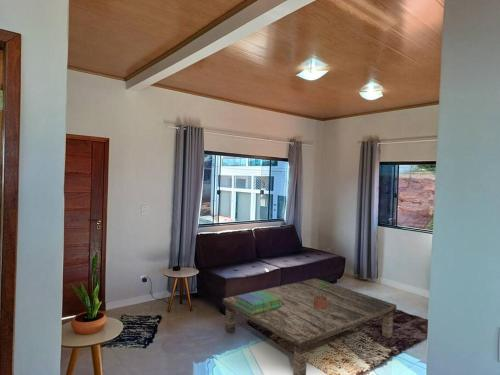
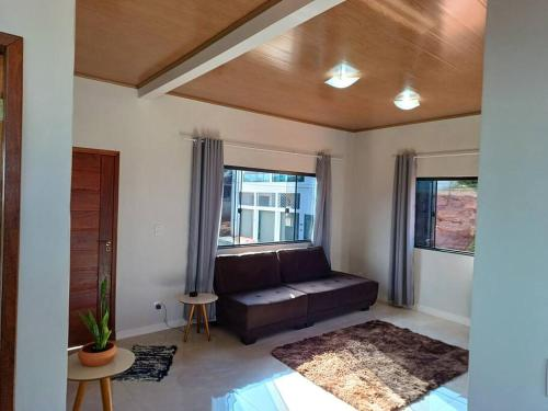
- potted plant (322, 293)
- stack of books (258, 301)
- coffee table (309, 317)
